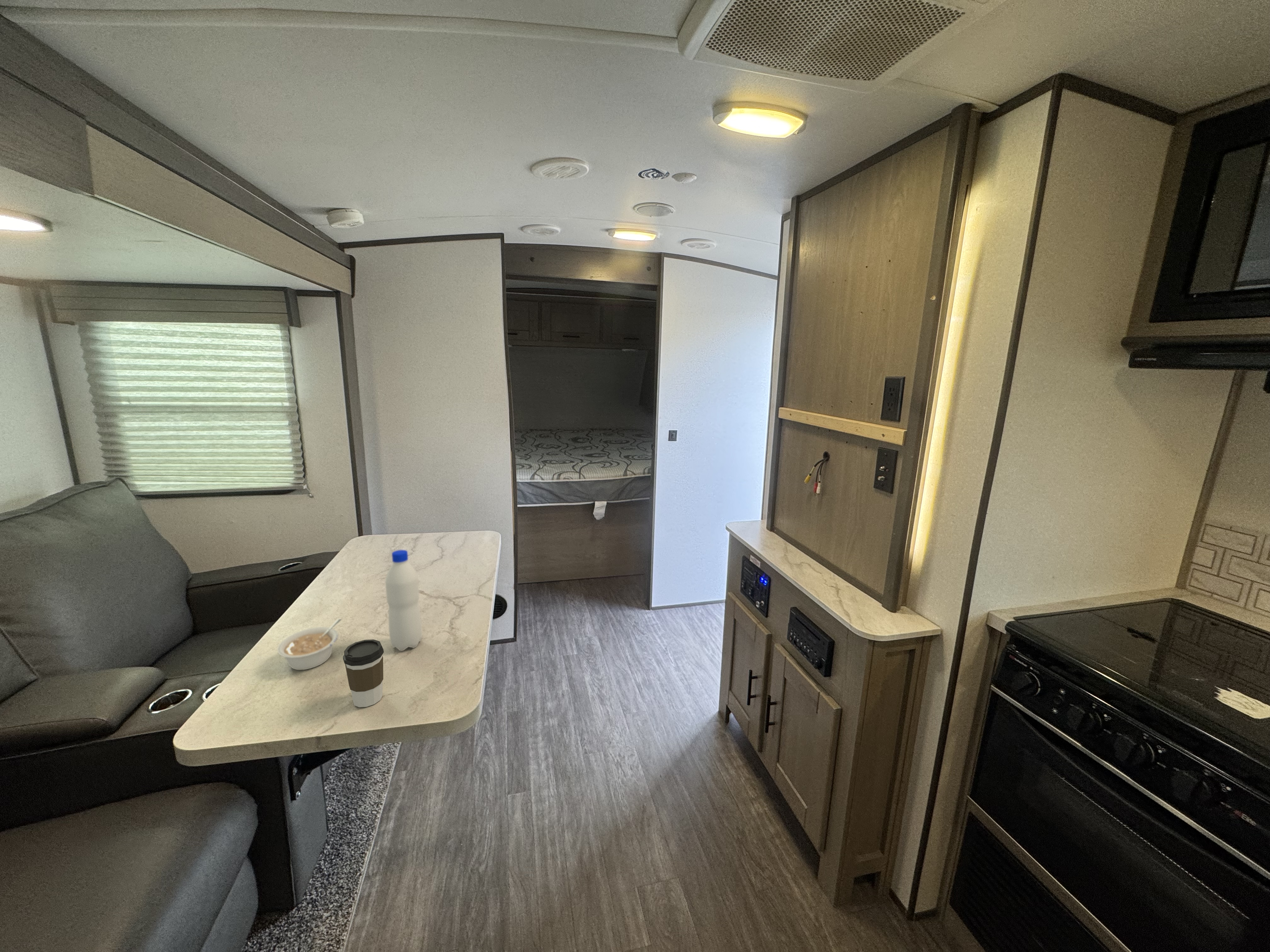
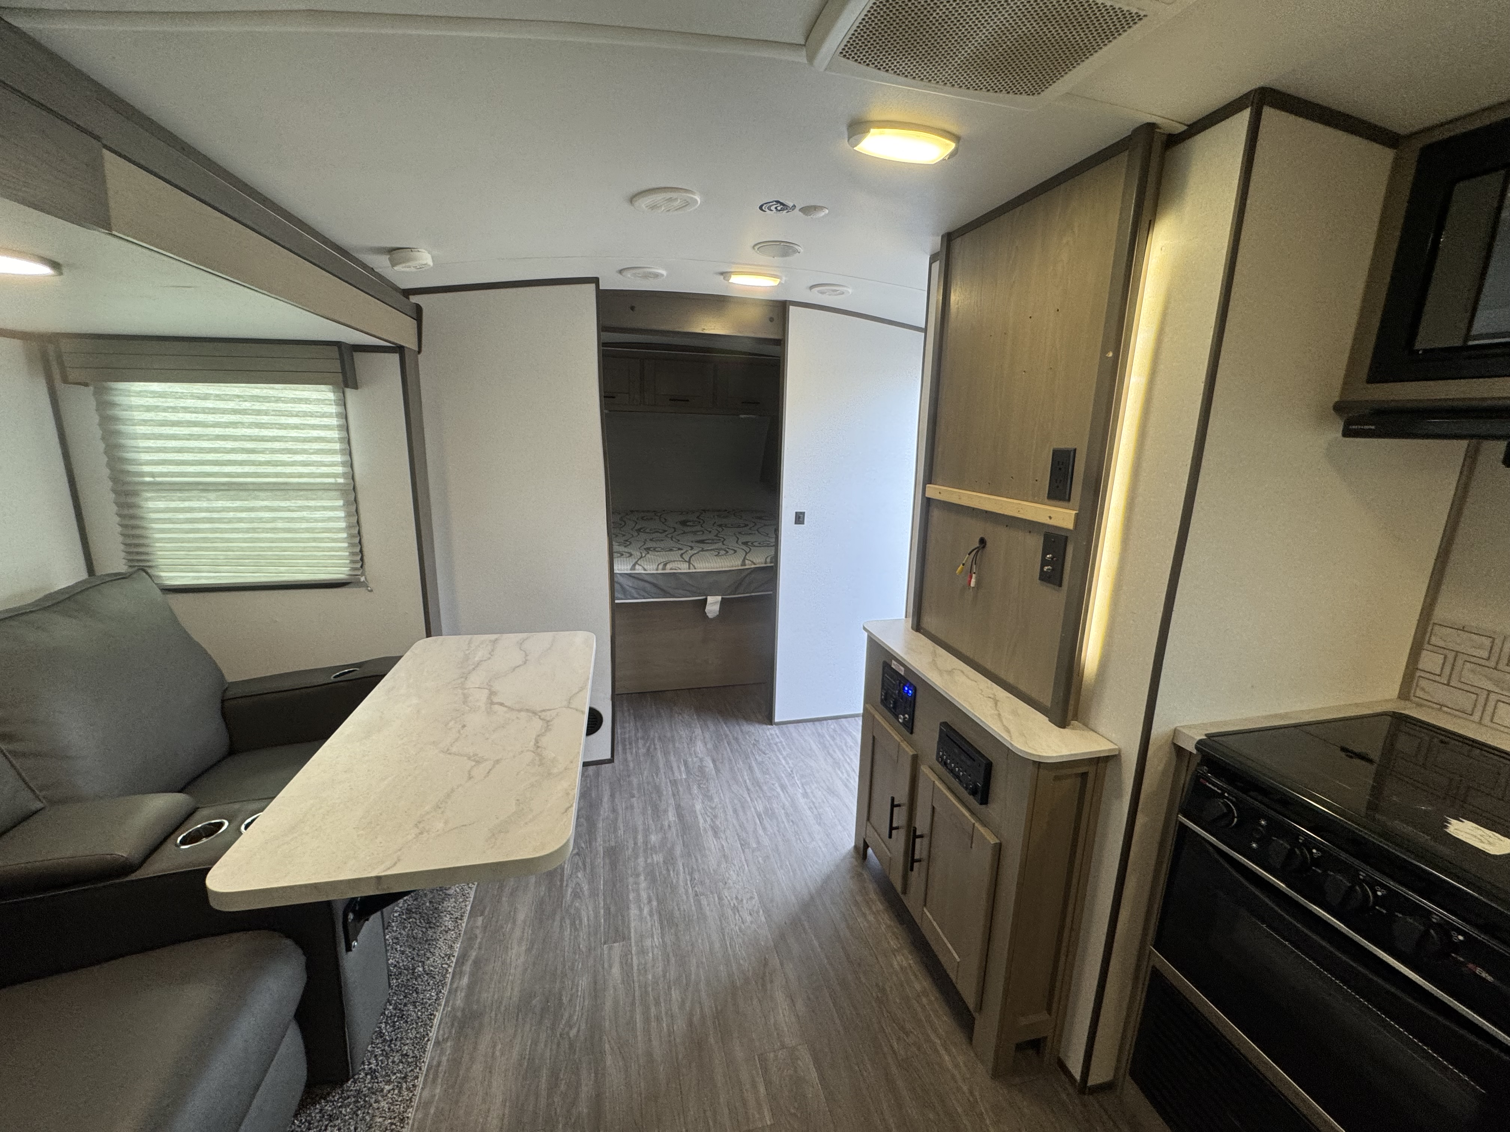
- legume (310, 647)
- water bottle (403, 599)
- coffee cup (365, 674)
